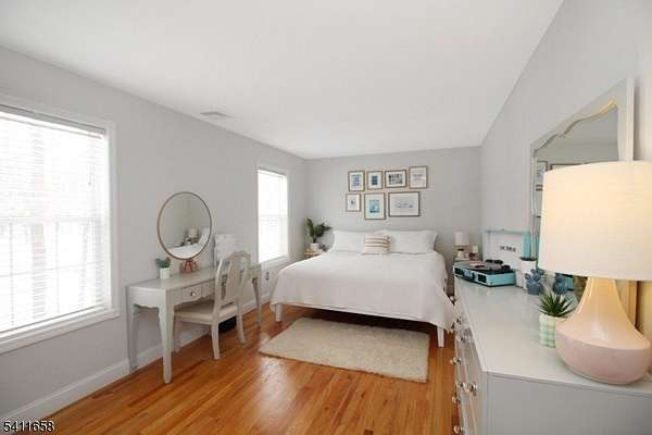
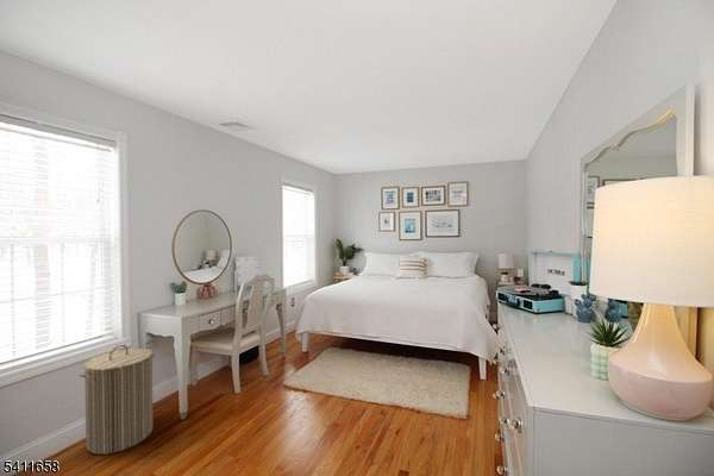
+ laundry hamper (120, 390)
